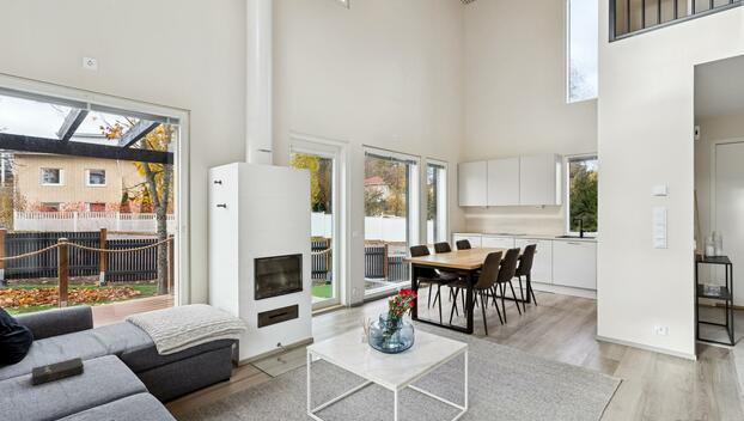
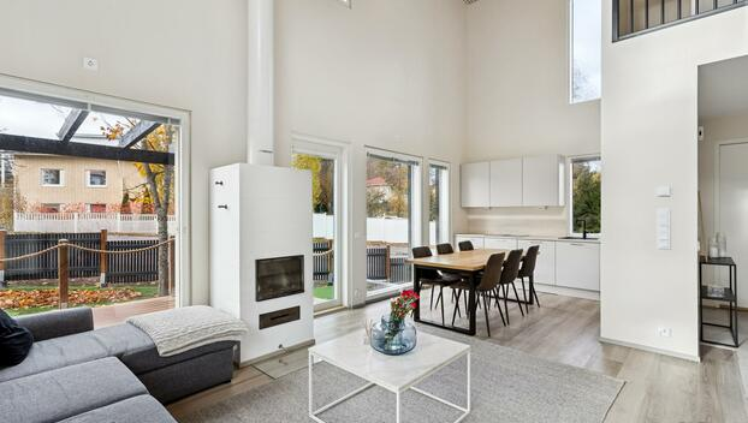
- hardback book (57, 371)
